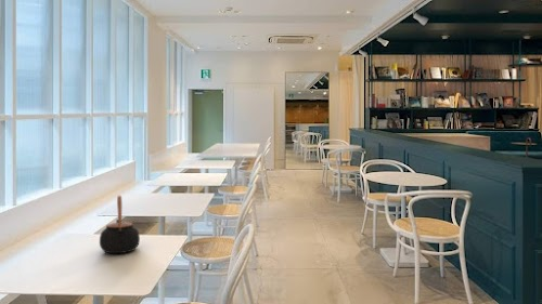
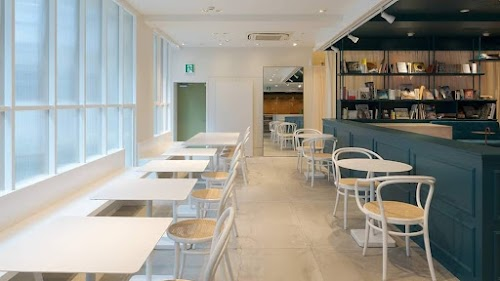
- teapot (119, 222)
